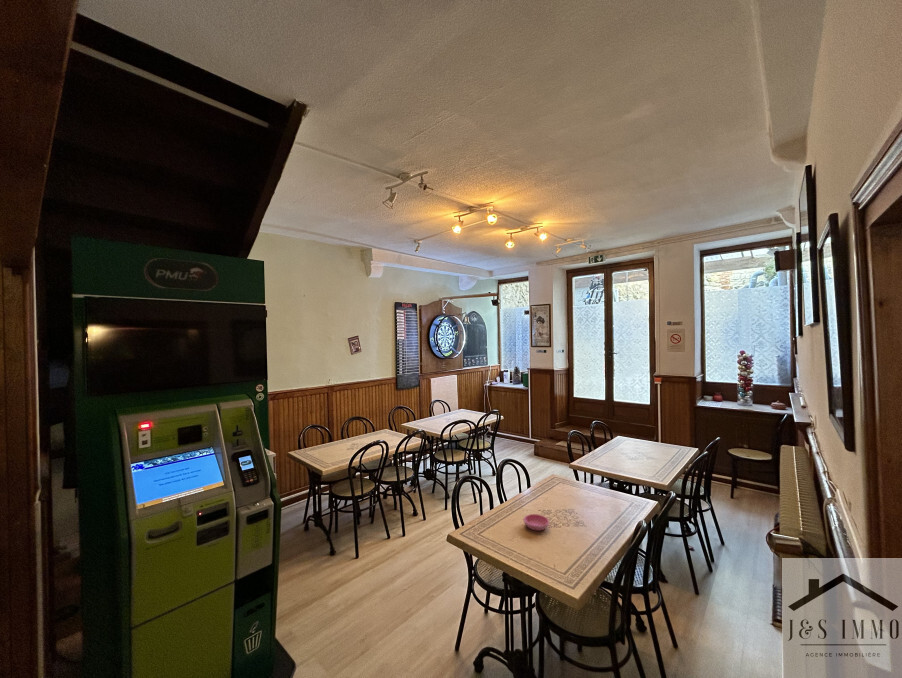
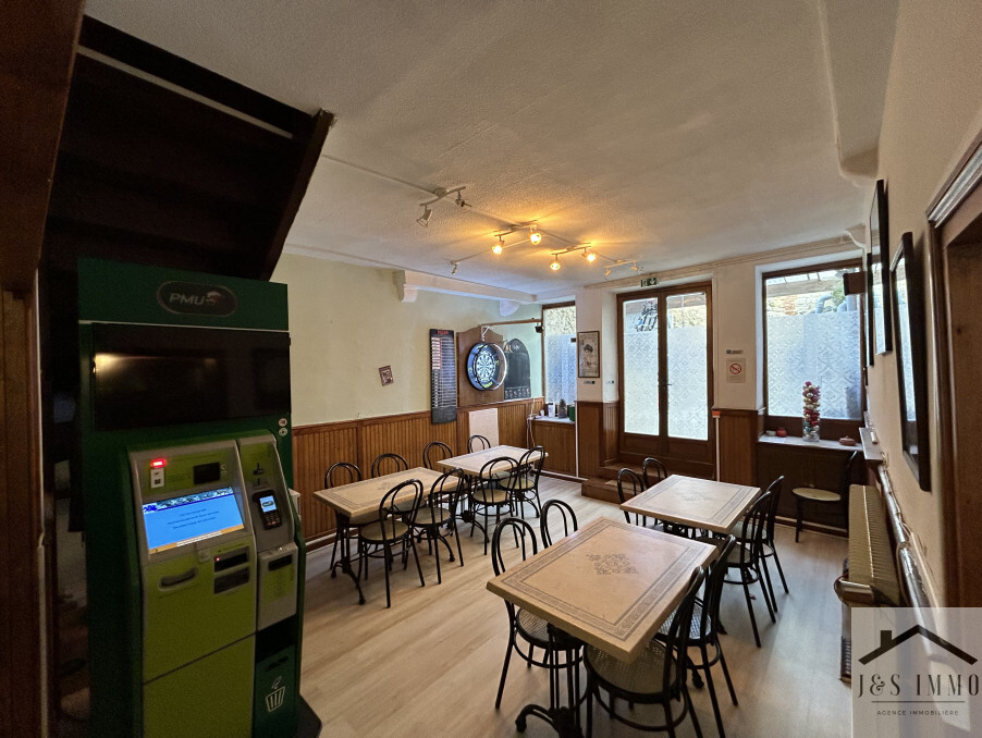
- saucer (536, 522)
